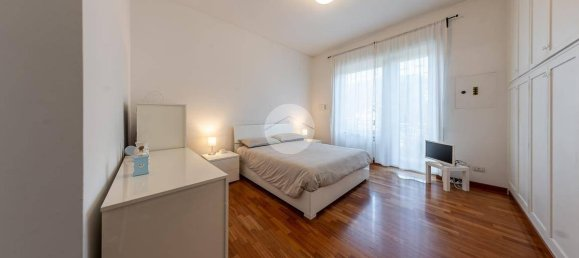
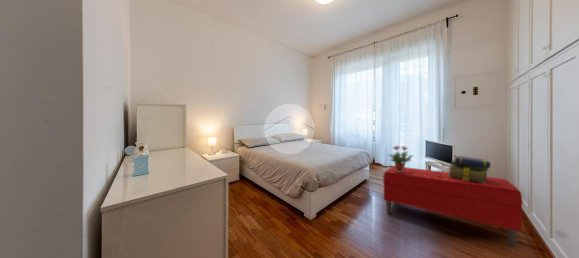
+ stack of books (468, 167)
+ potted plant (400, 158)
+ bench (440, 197)
